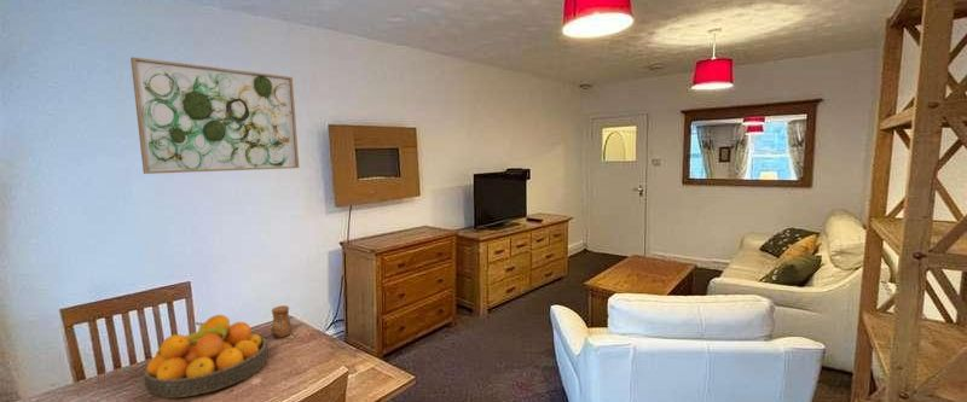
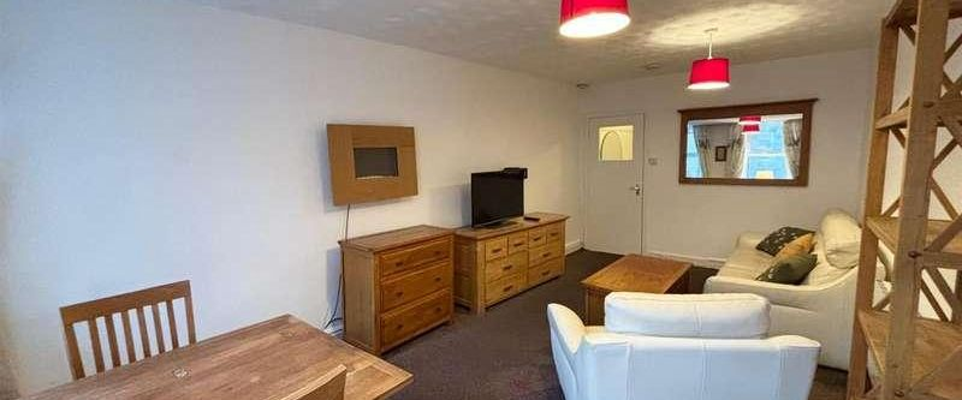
- fruit bowl (208, 346)
- cup (280, 321)
- wall art (226, 120)
